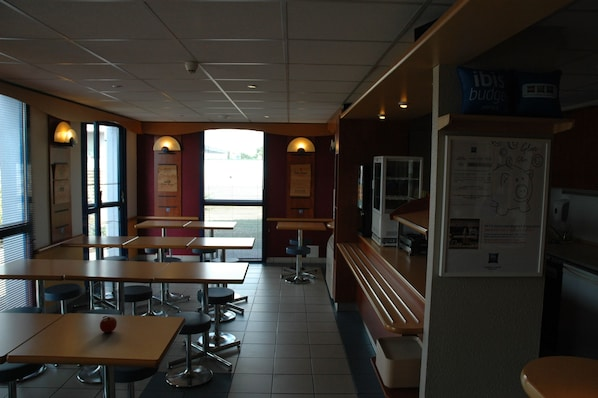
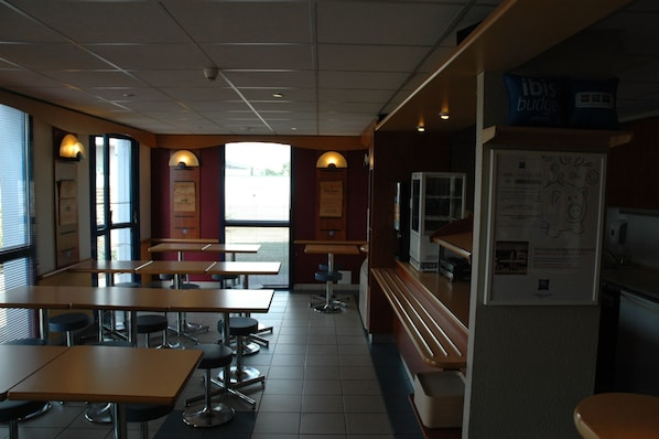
- fruit (108, 323)
